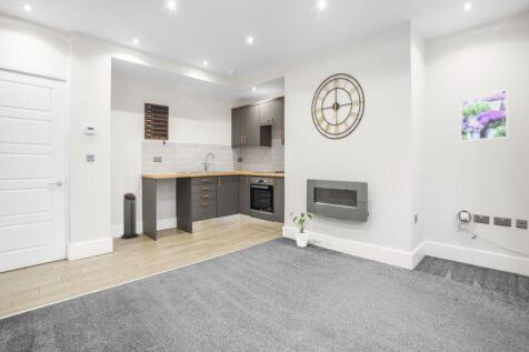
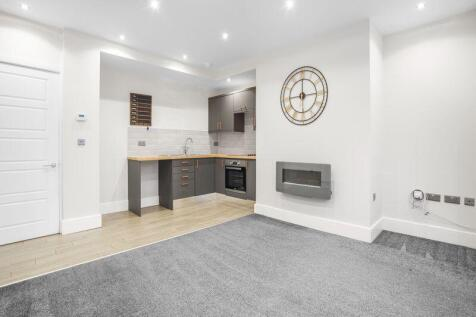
- house plant (303, 228)
- air purifier (129, 214)
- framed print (482, 117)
